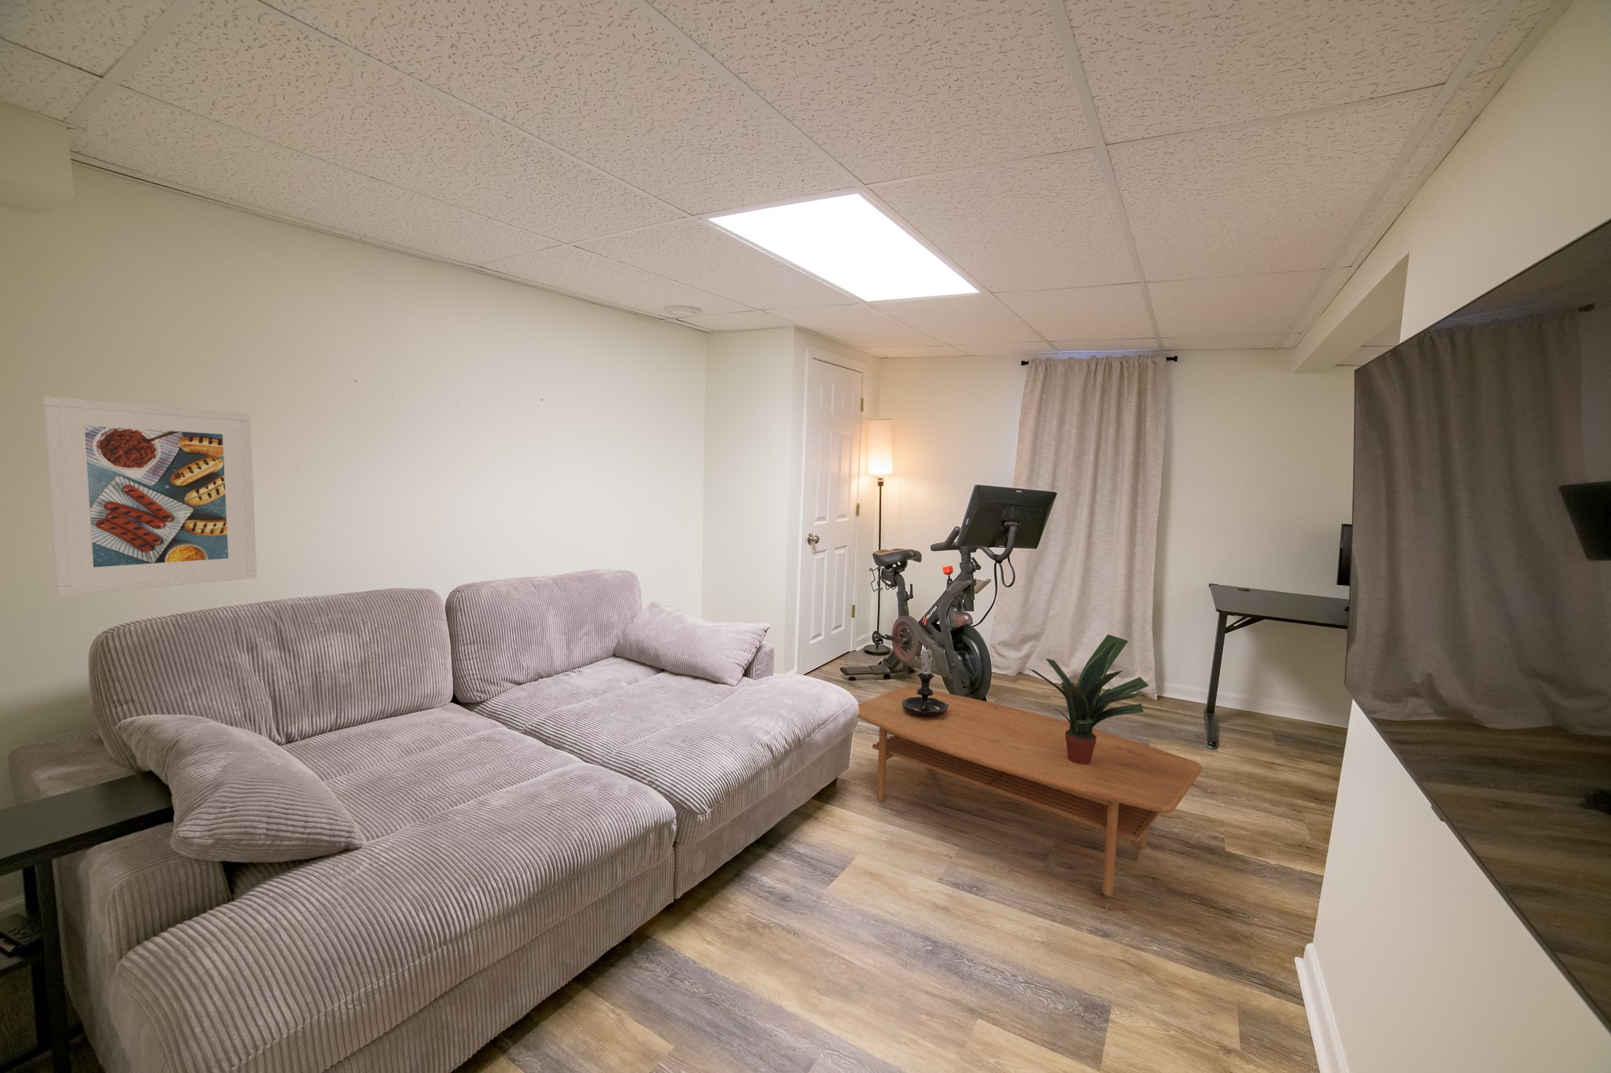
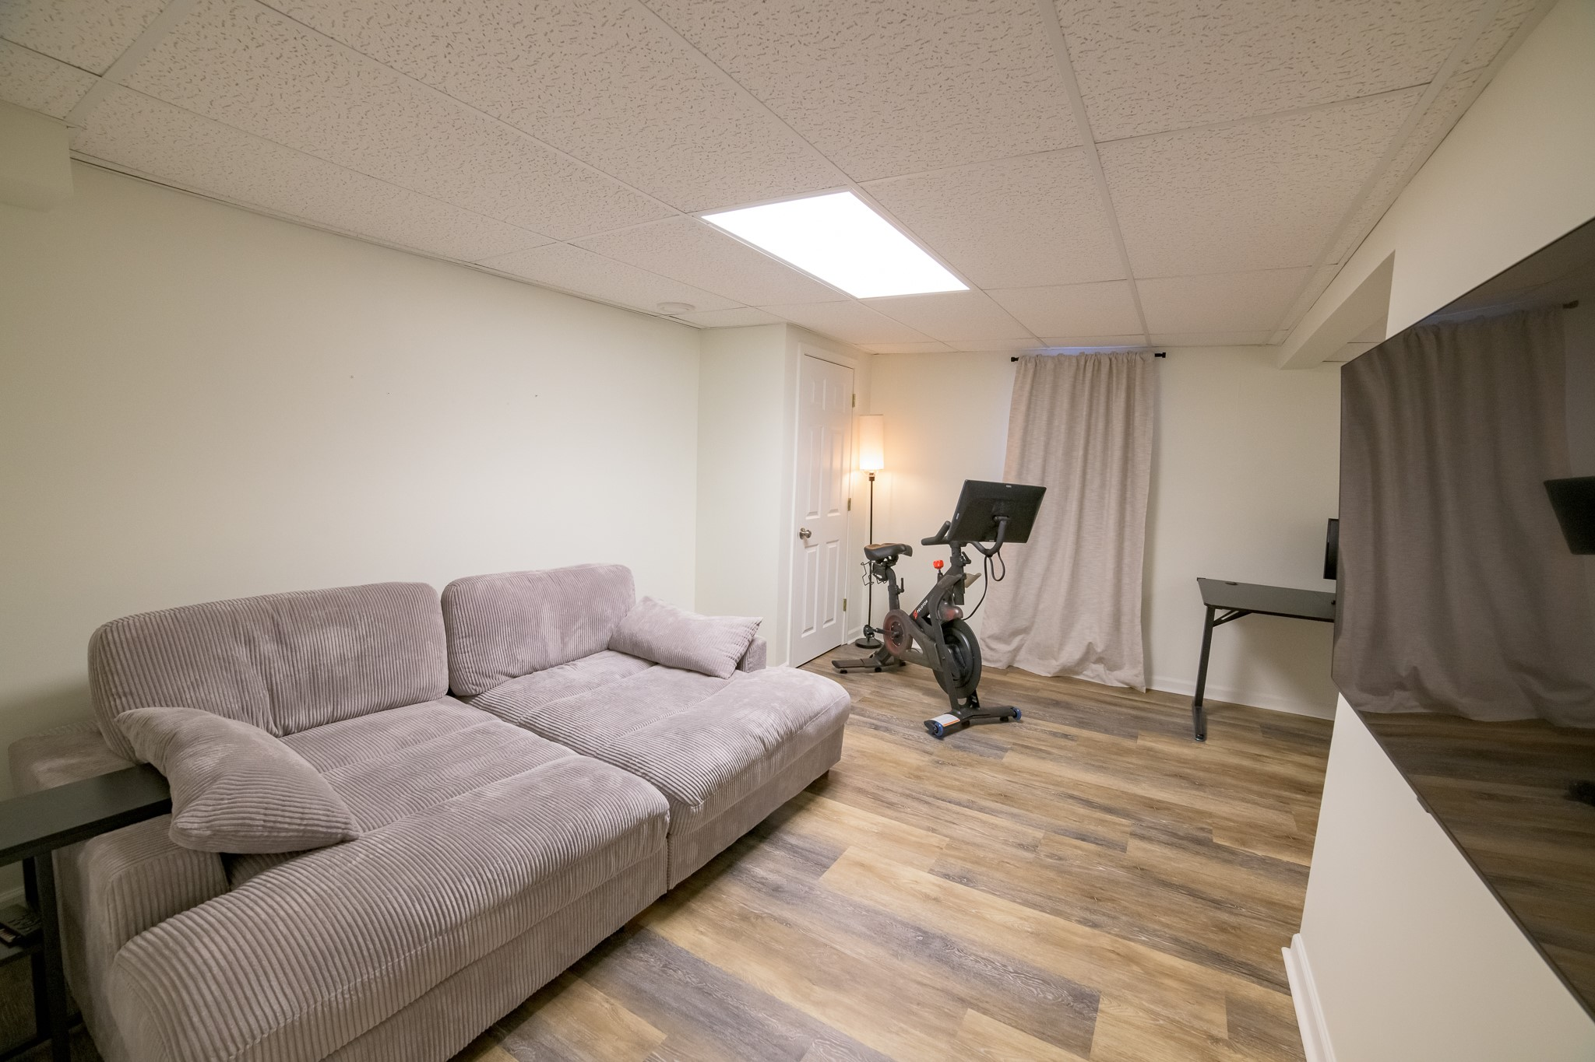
- candle holder (926, 678)
- coffee table (1005, 778)
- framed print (161, 497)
- potted plant (1089, 702)
